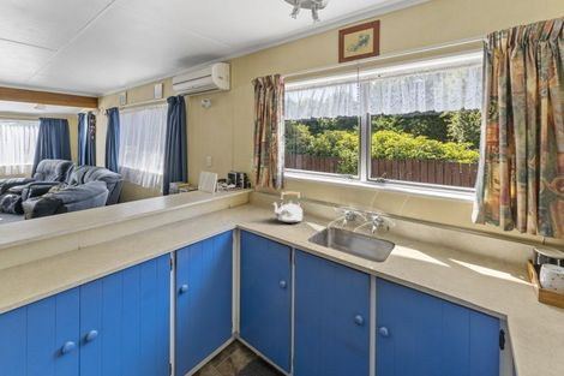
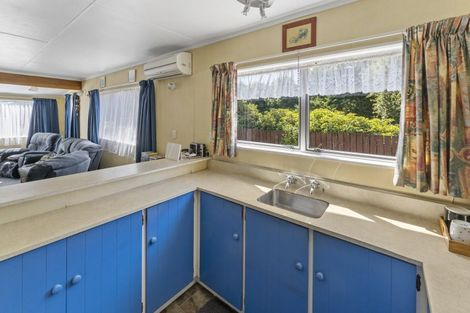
- kettle (287, 205)
